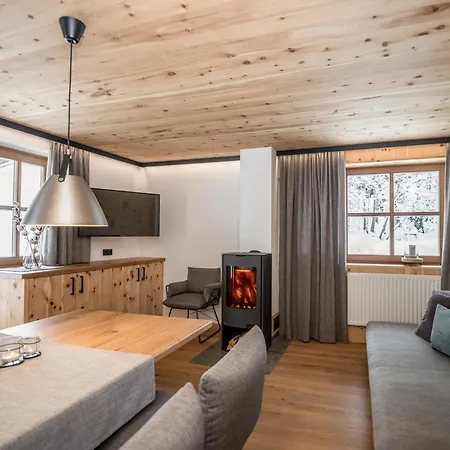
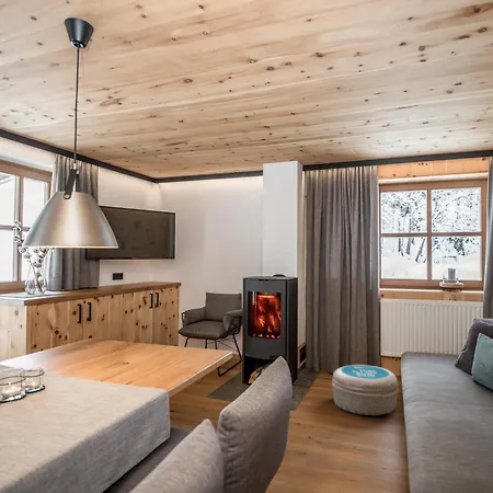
+ cosmetic container (364, 388)
